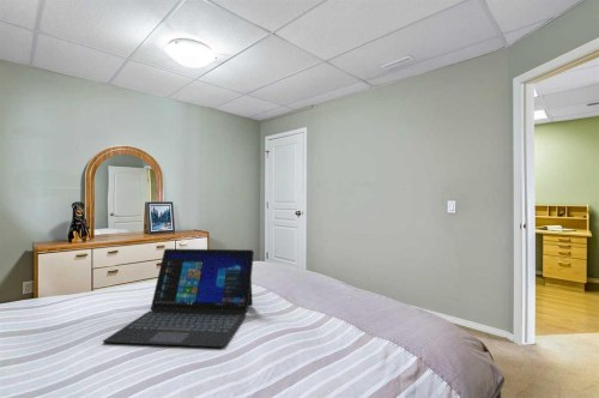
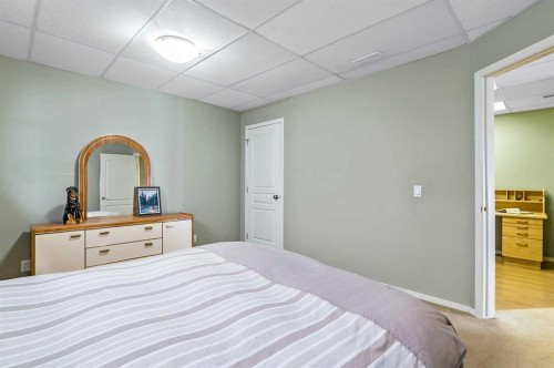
- laptop (189, 289)
